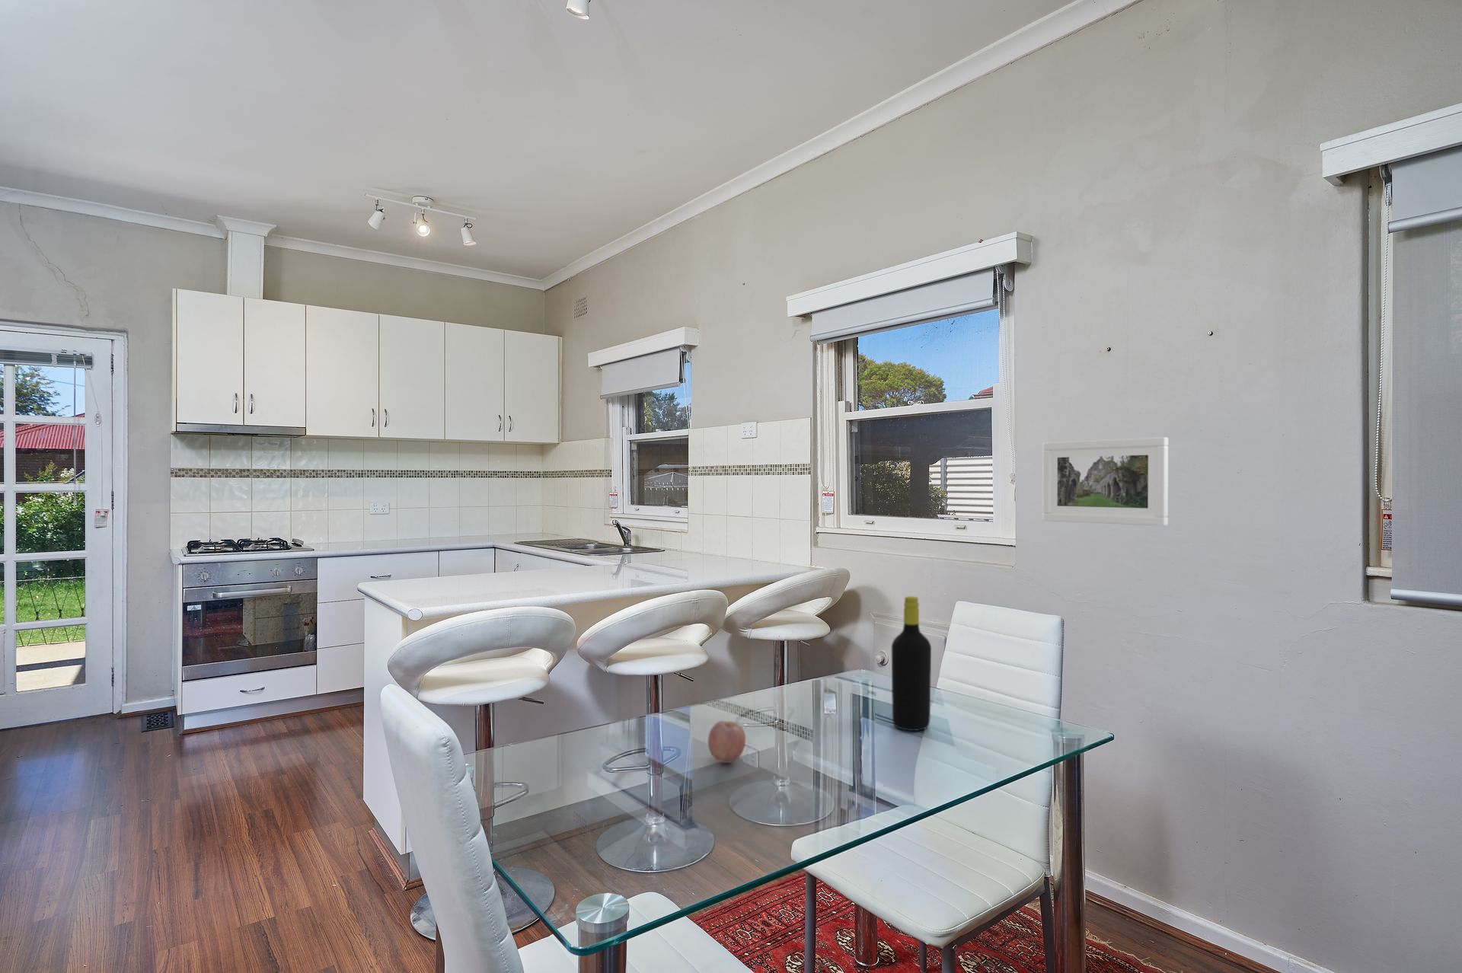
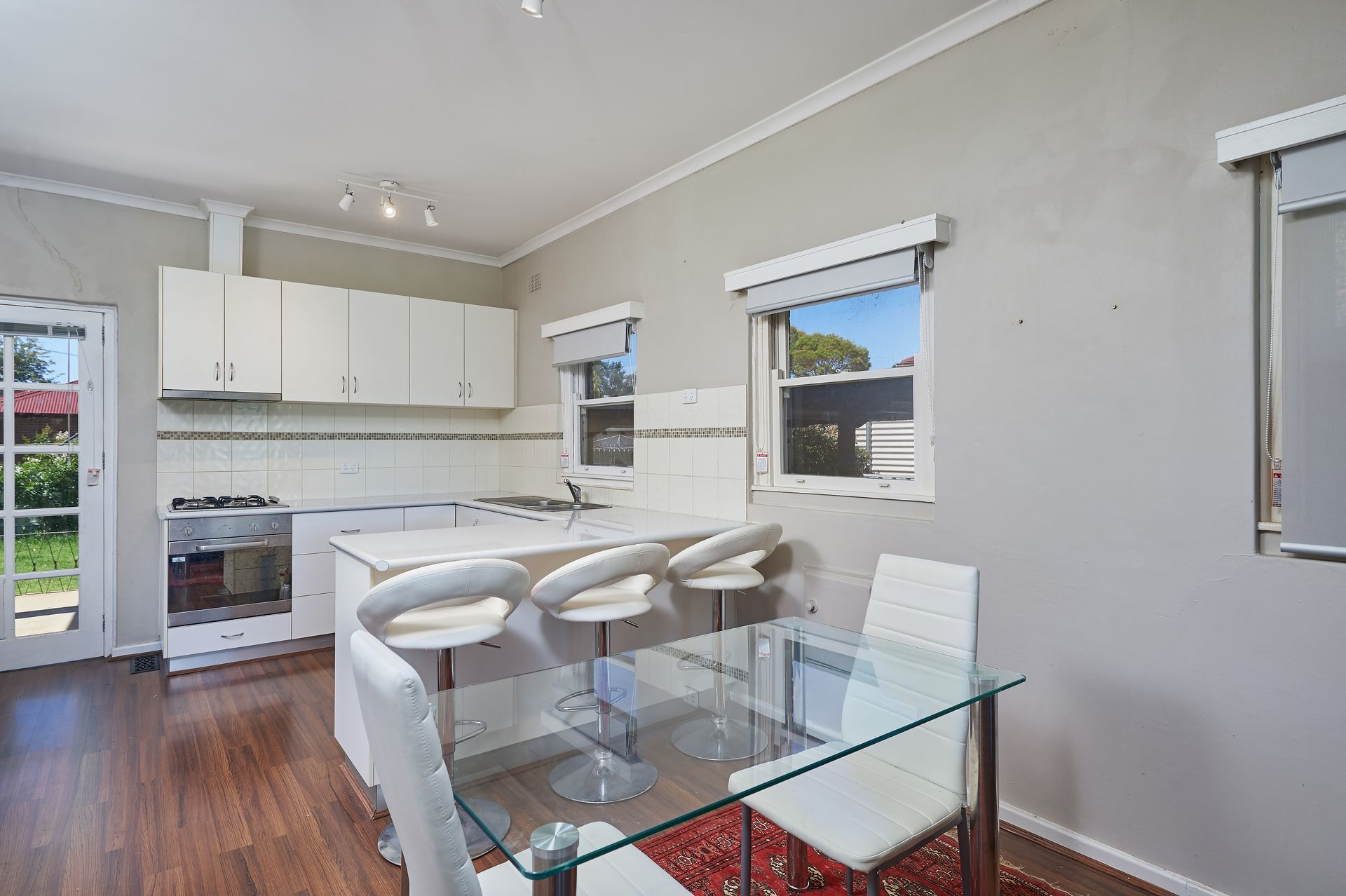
- bottle (910, 661)
- fruit (727, 742)
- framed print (1101, 481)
